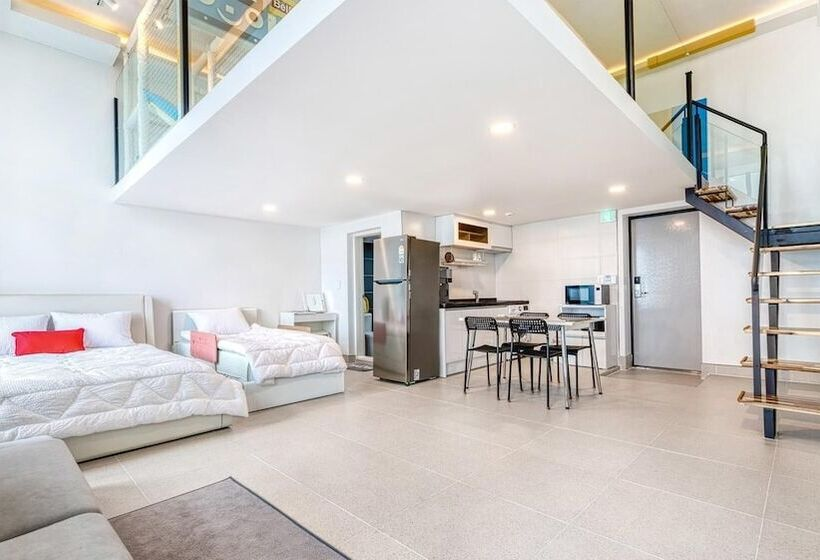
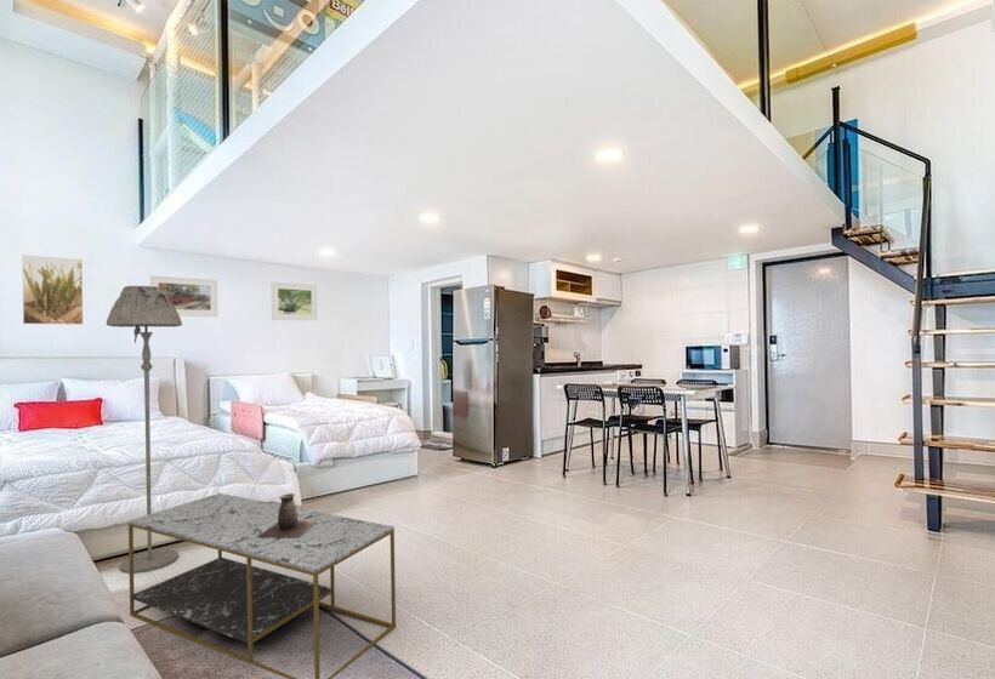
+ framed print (53, 290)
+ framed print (184, 296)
+ floor lamp (147, 424)
+ decorative vase (288, 512)
+ coffee table (257, 572)
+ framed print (295, 302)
